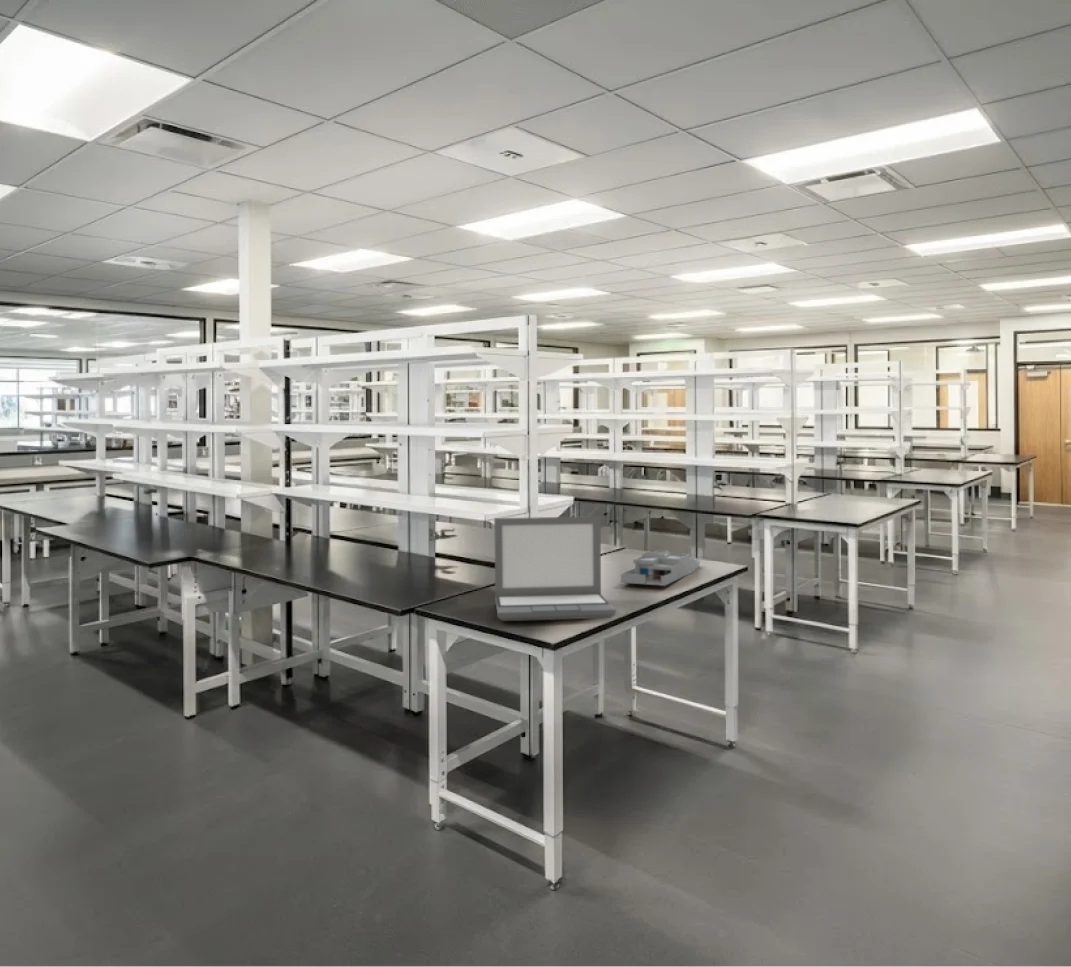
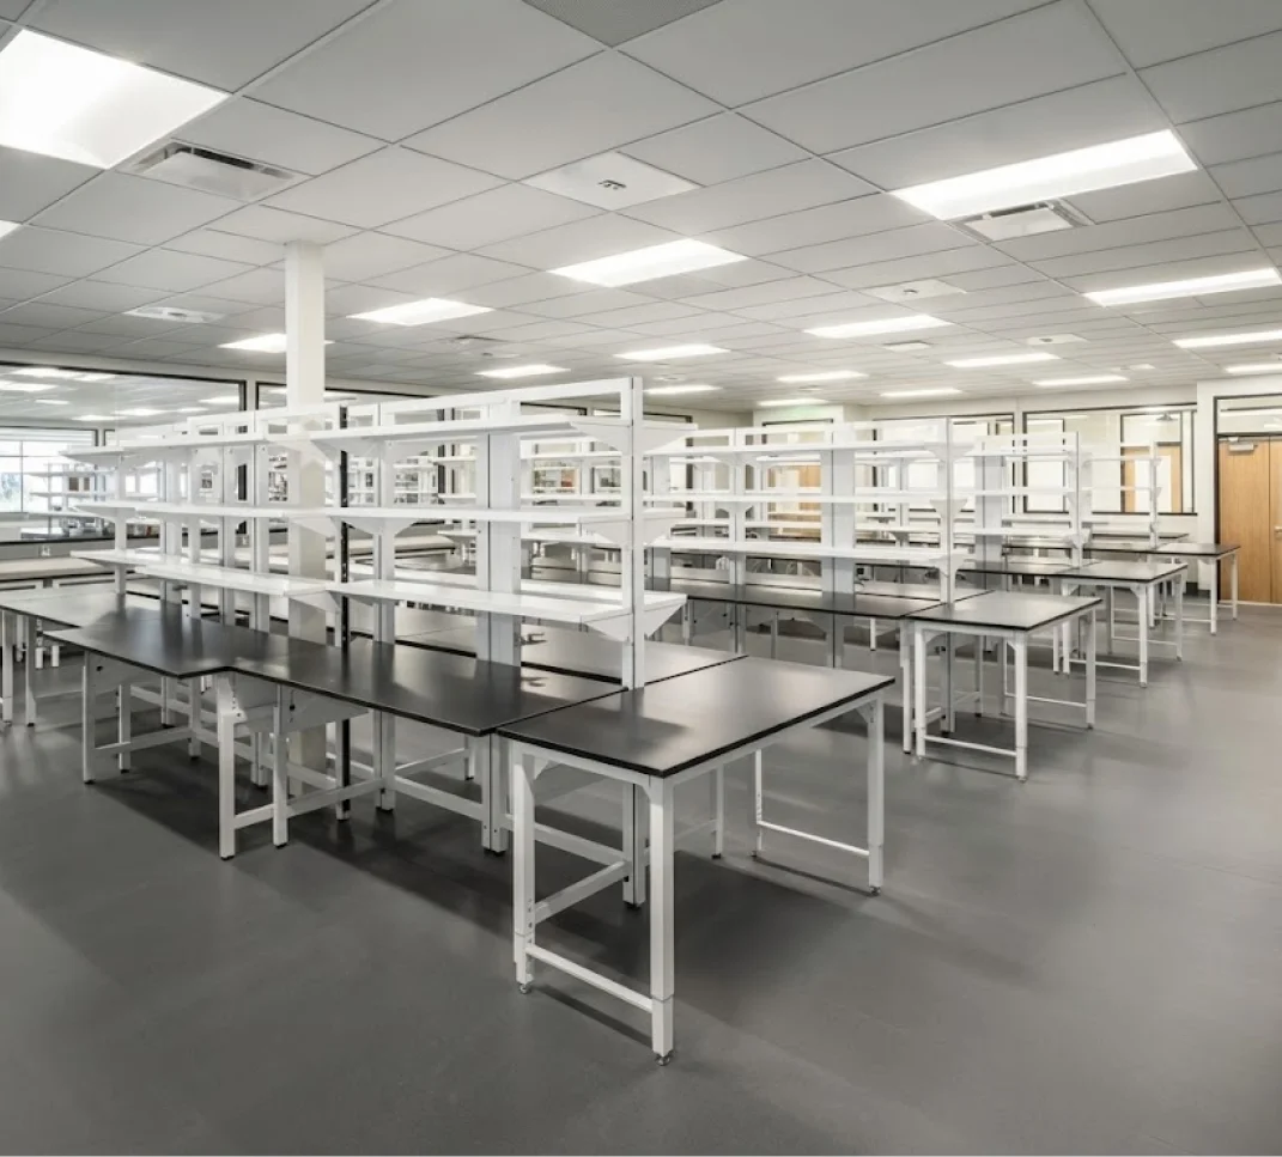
- desk organizer (662, 564)
- laptop (552, 565)
